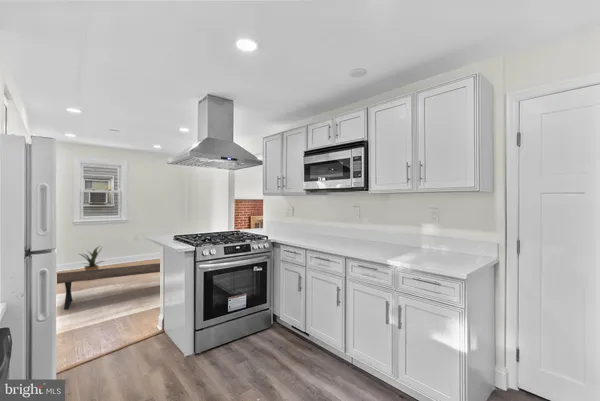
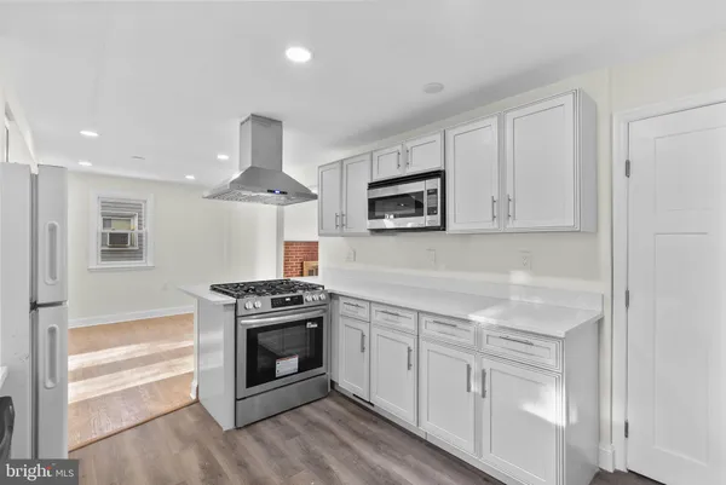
- house plant (90, 262)
- coffee table (126, 275)
